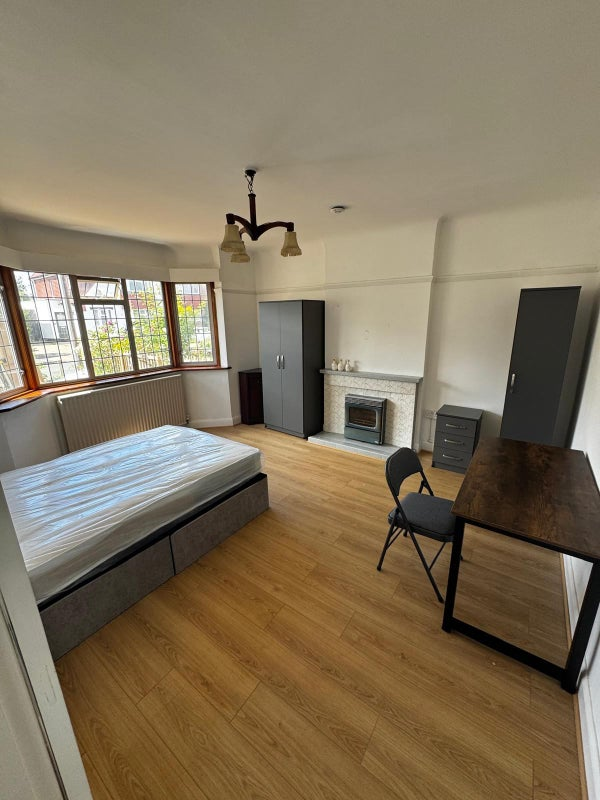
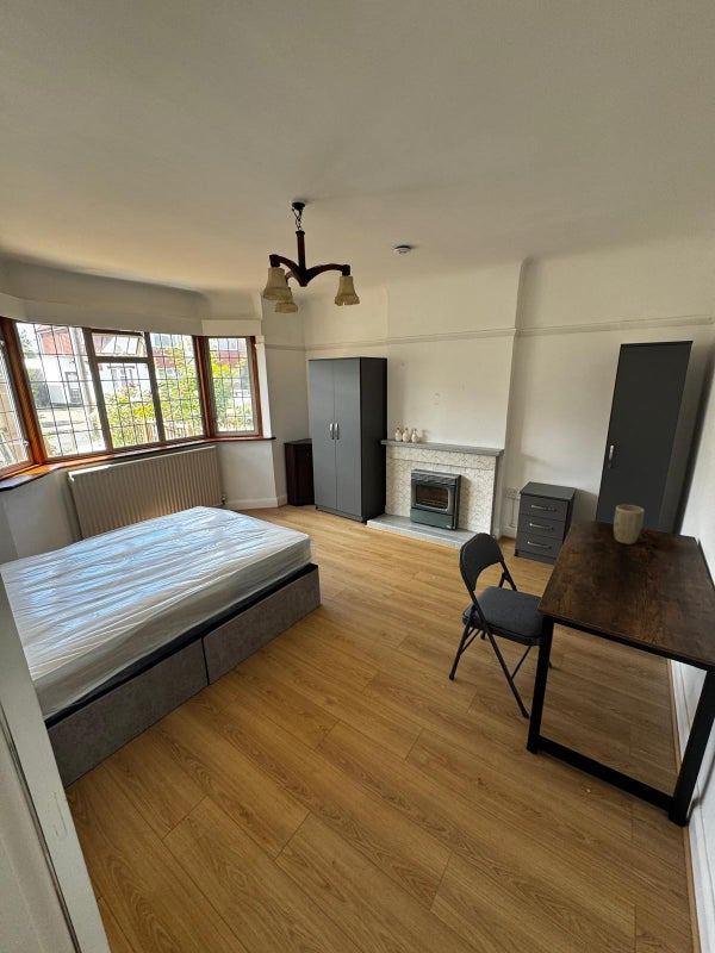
+ plant pot (627, 524)
